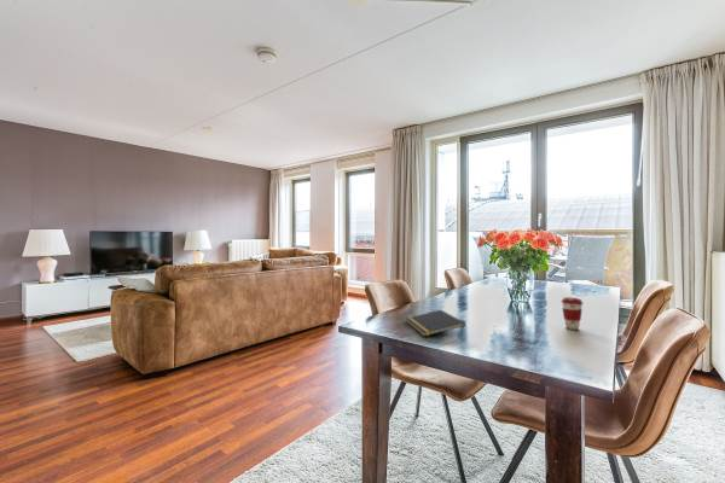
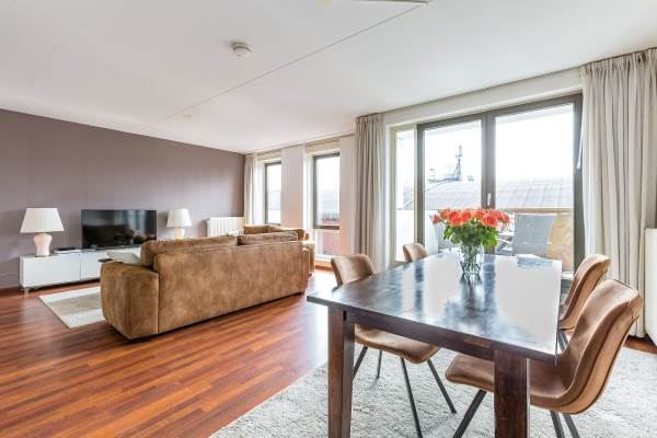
- notepad (433, 321)
- coffee cup (572, 313)
